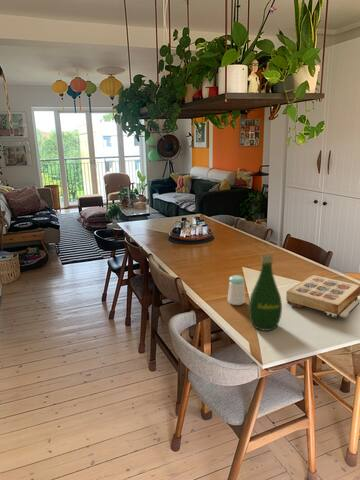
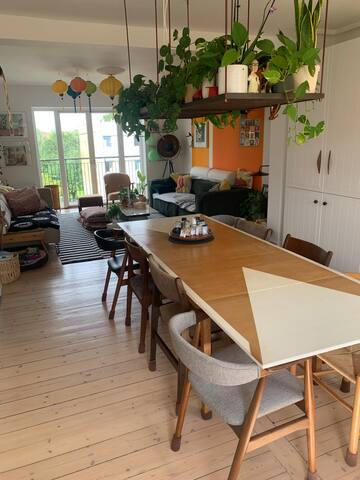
- book (326, 296)
- bottle (265, 291)
- salt shaker (236, 289)
